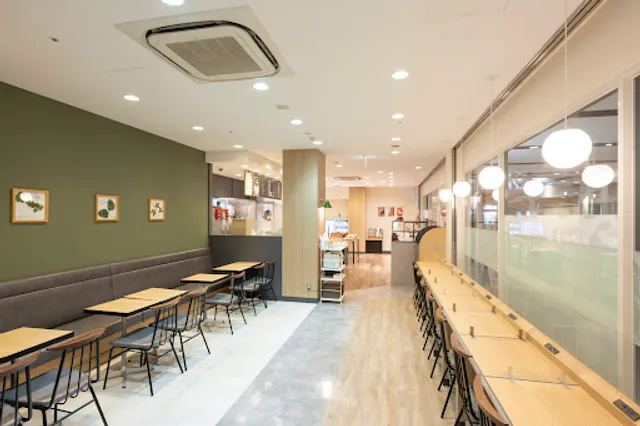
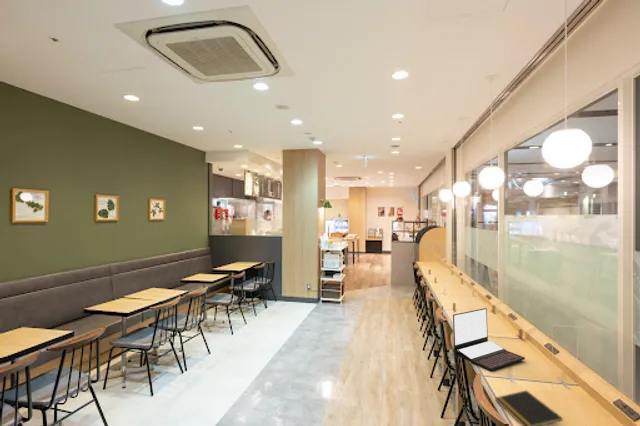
+ laptop (487, 336)
+ notepad (526, 408)
